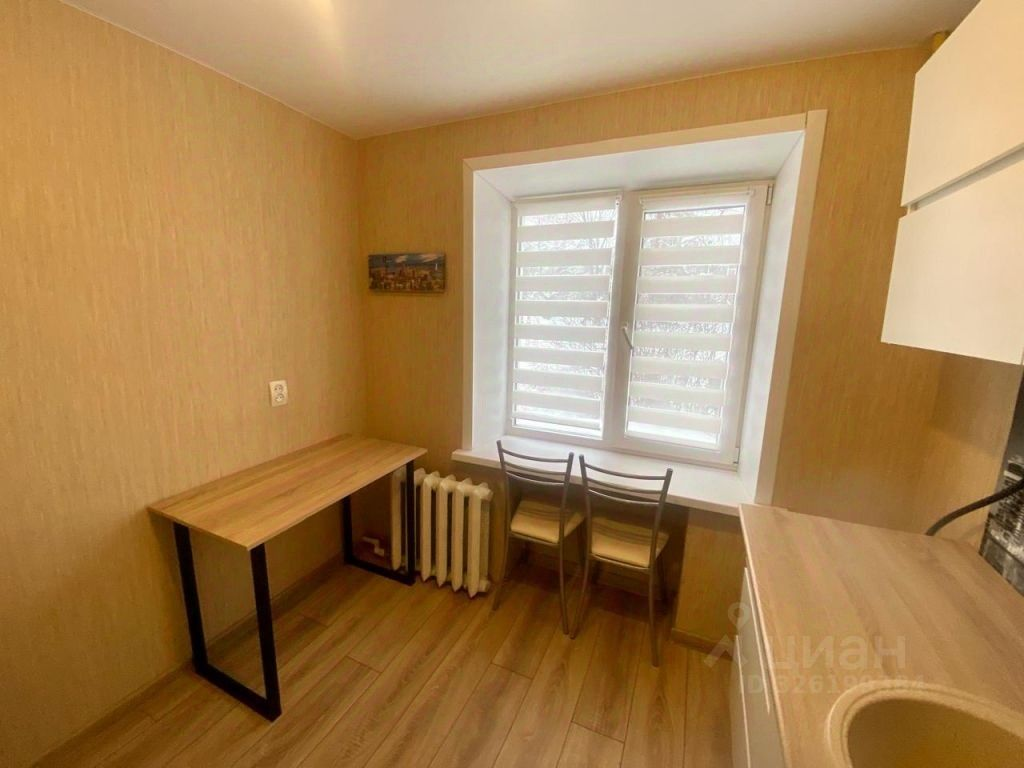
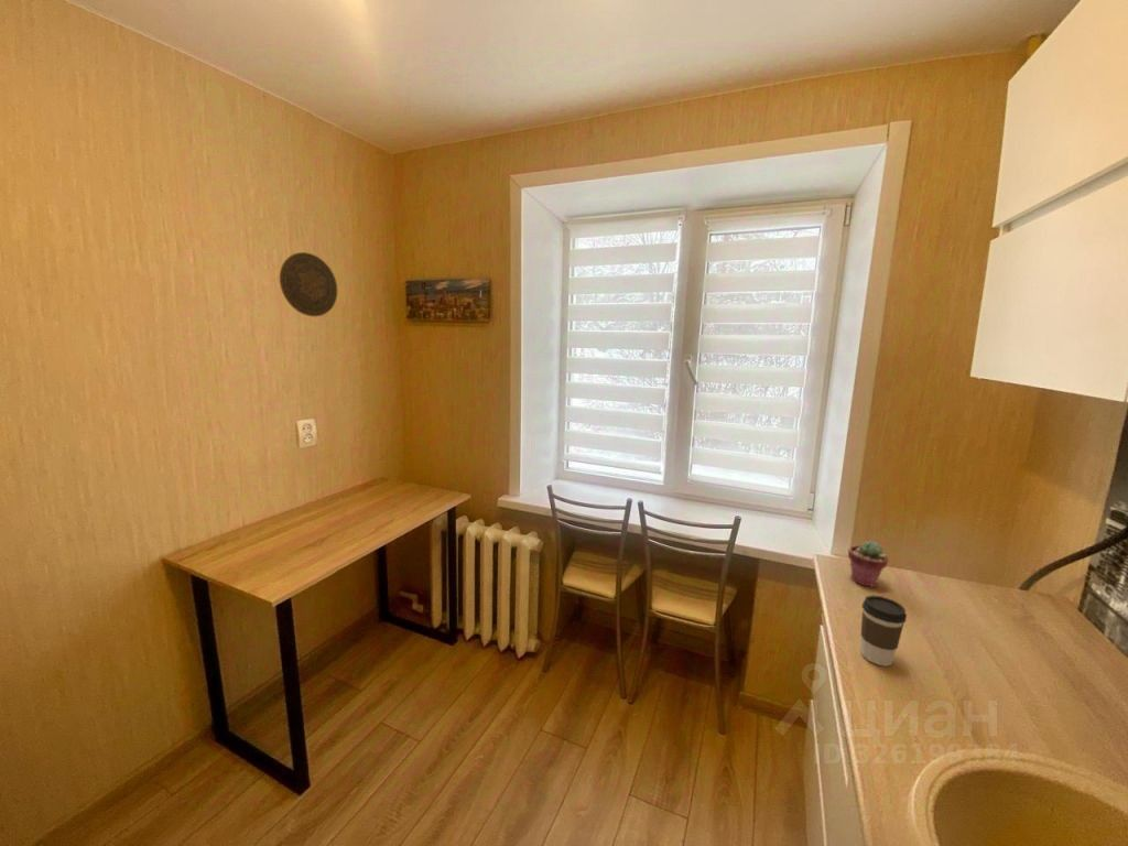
+ coffee cup (880, 630)
+ potted succulent (867, 561)
+ decorative plate (312, 284)
